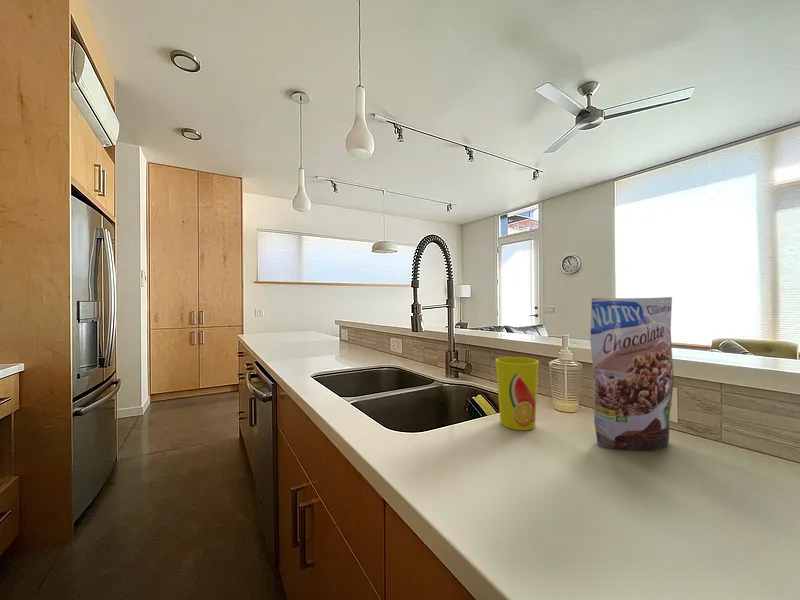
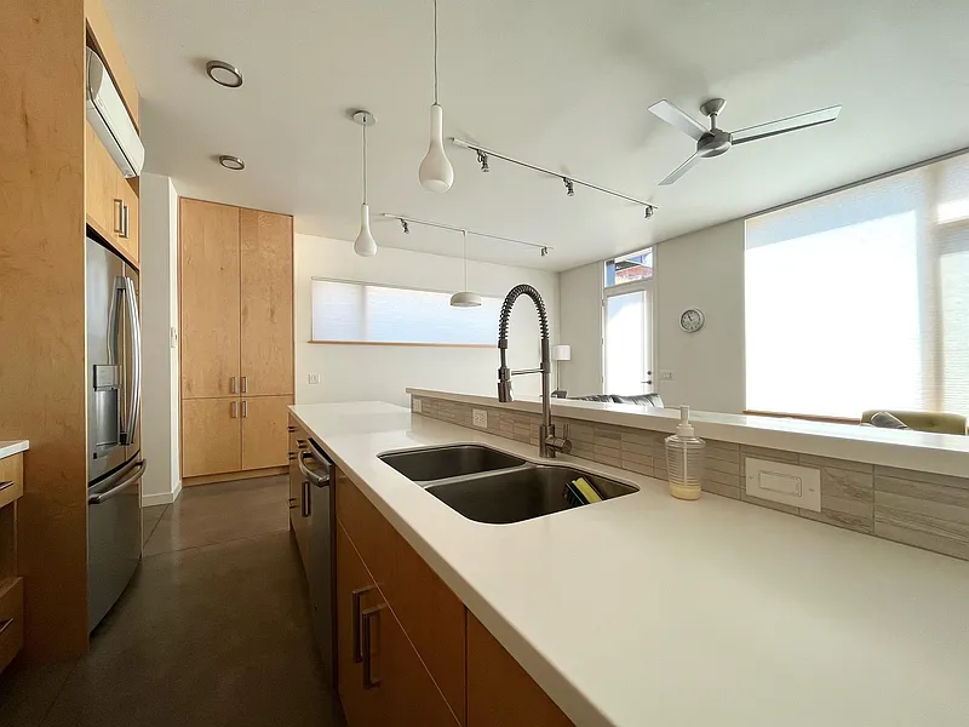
- granola pouch (632, 370)
- cup (517, 392)
